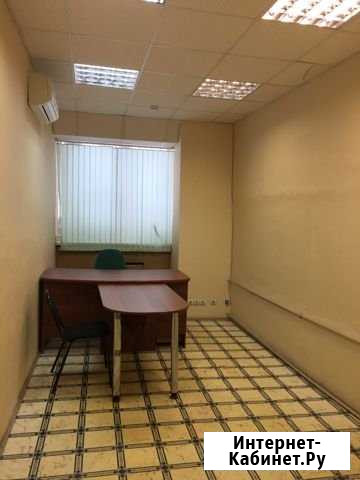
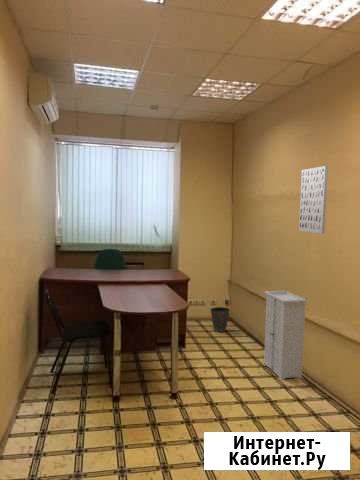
+ waste basket (219, 319)
+ wall art (312, 200)
+ storage cabinet (282, 333)
